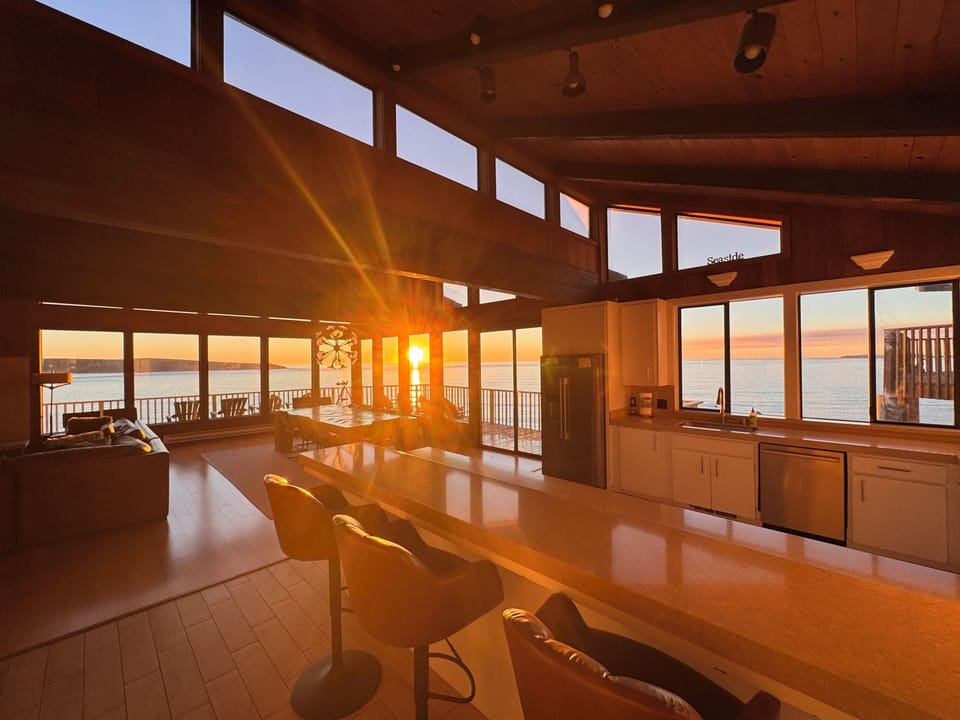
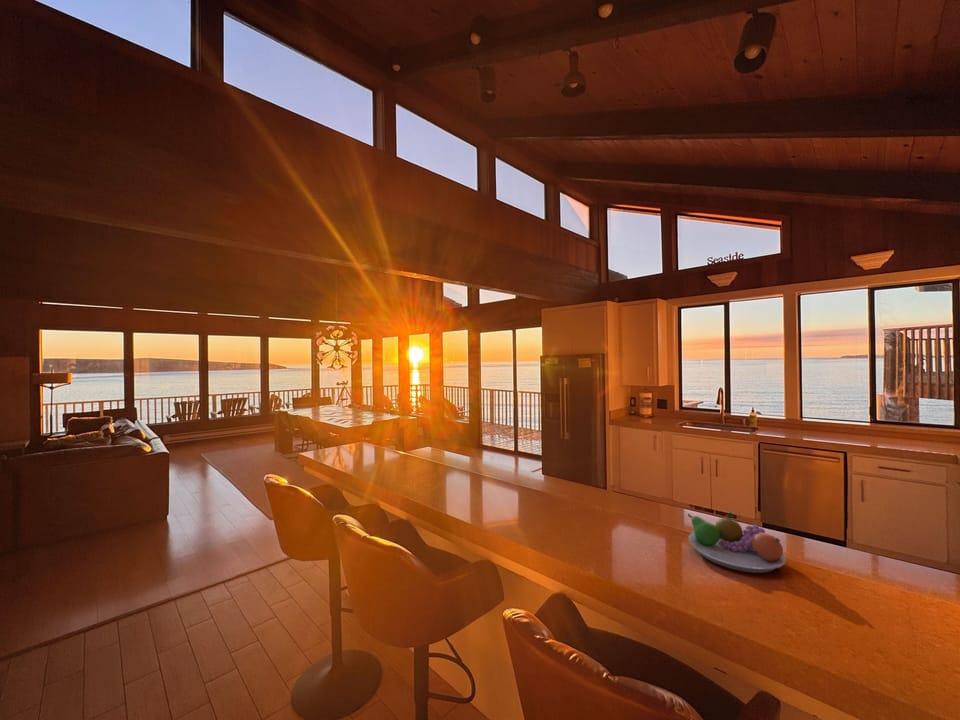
+ fruit bowl (731, 537)
